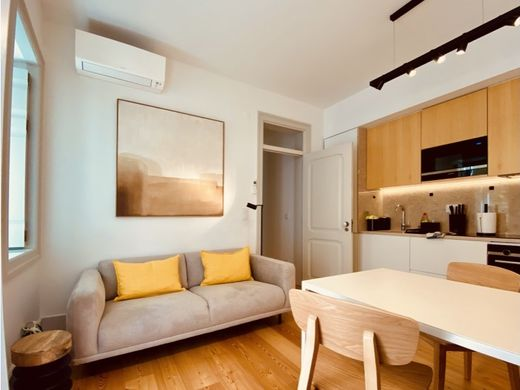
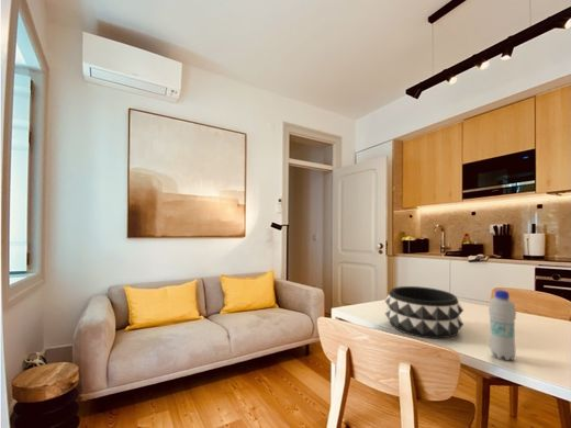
+ bottle (502, 323)
+ decorative bowl (422, 309)
